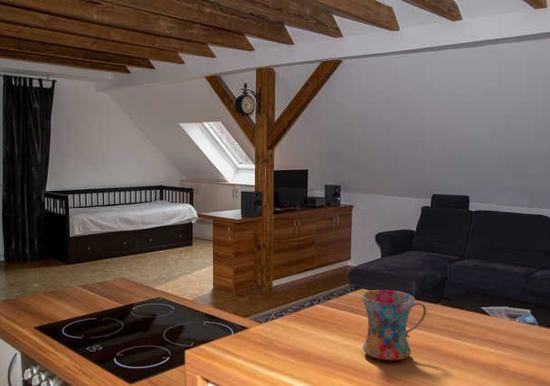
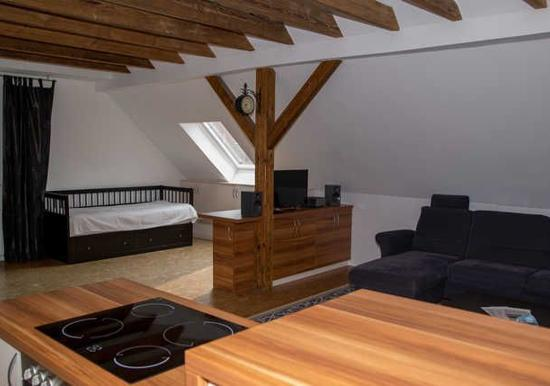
- mug (394, 325)
